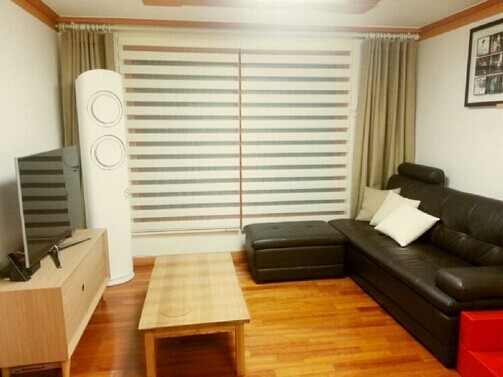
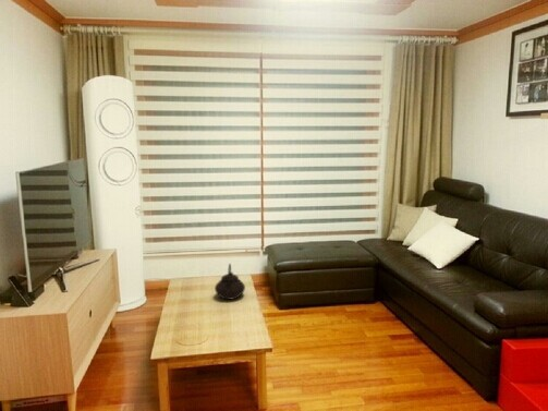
+ teapot (230, 278)
